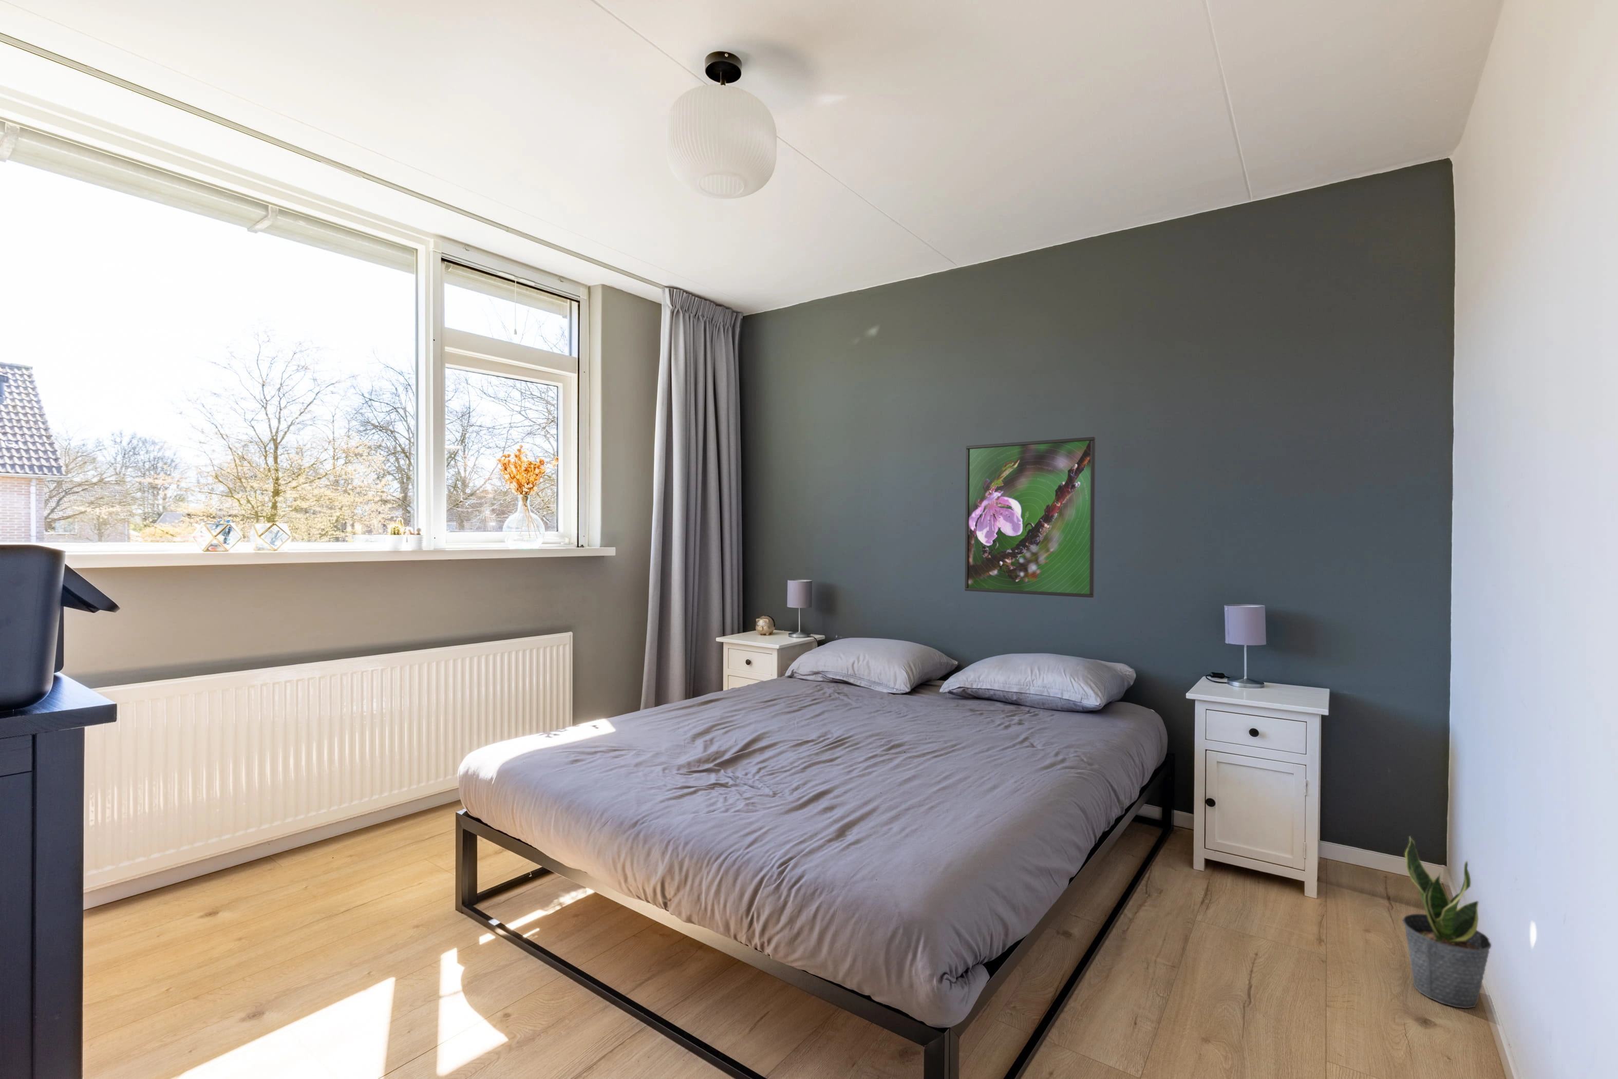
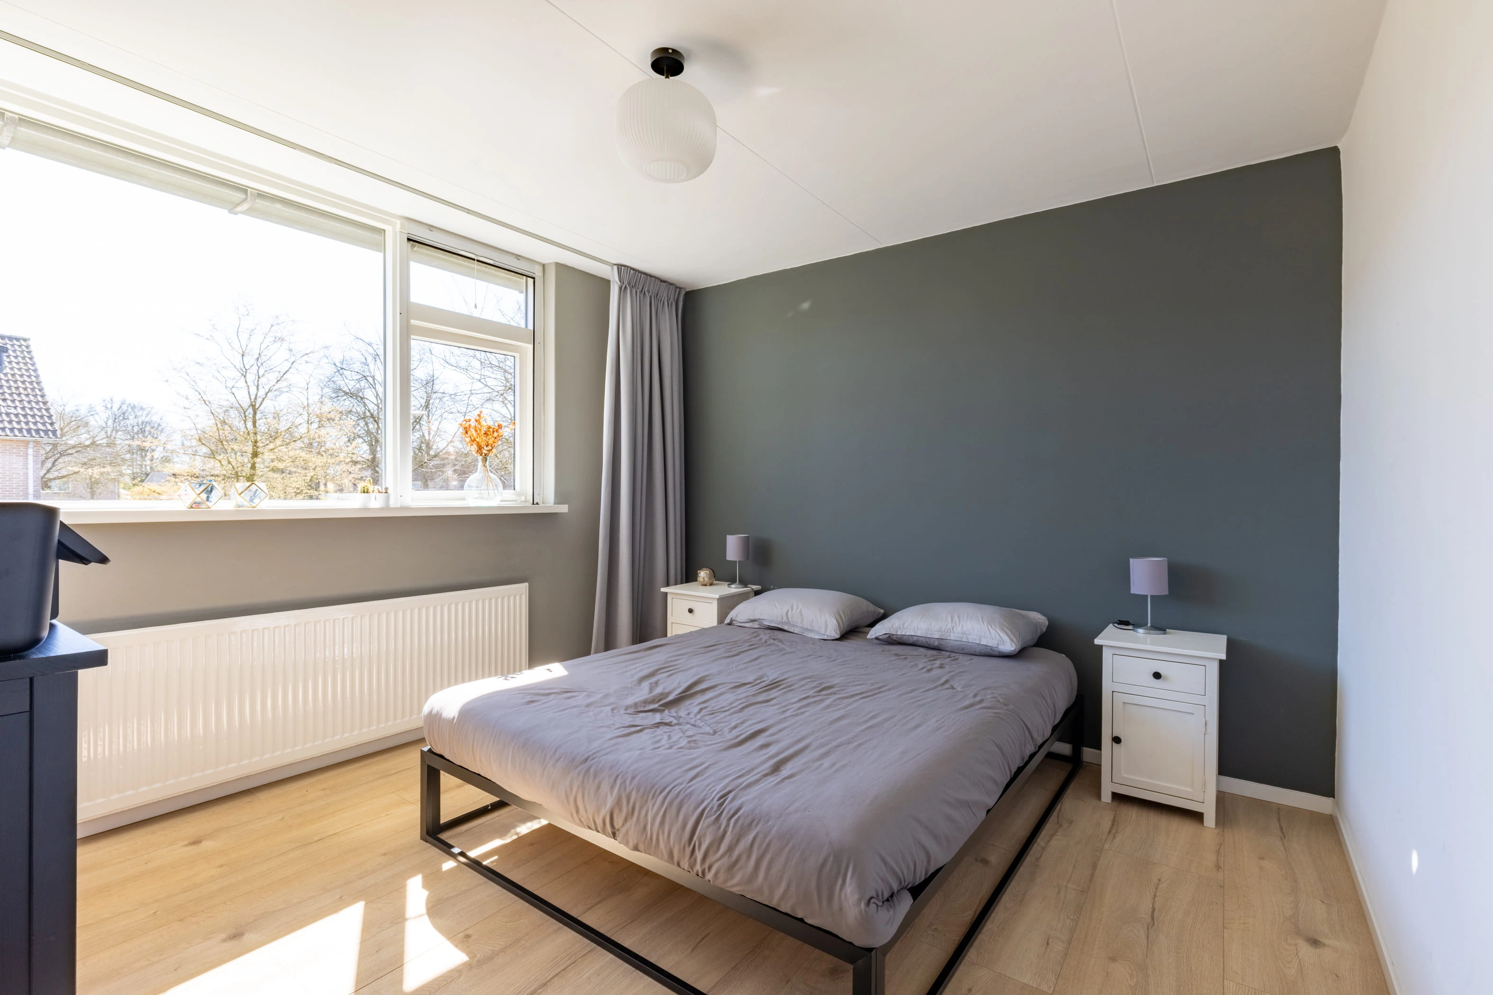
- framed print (1027, 518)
- potted plant (1446, 916)
